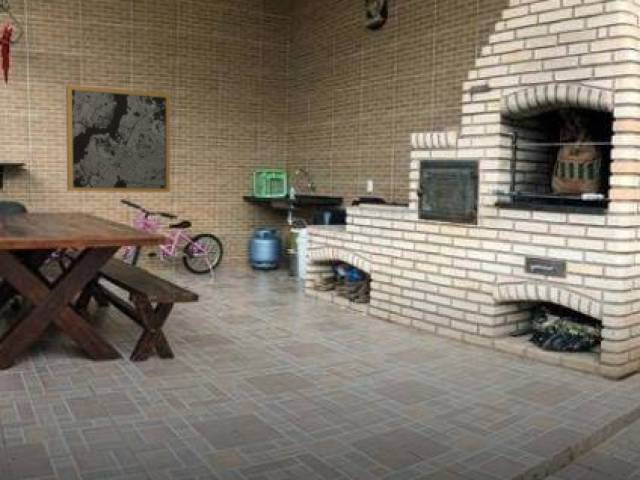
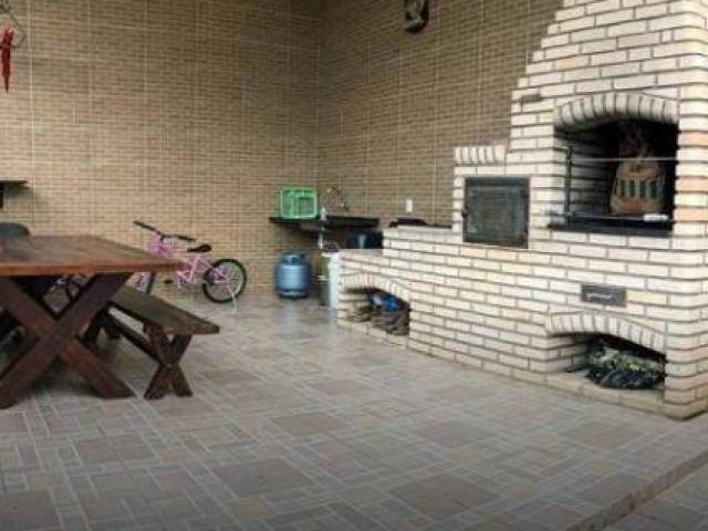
- wall art (120, 141)
